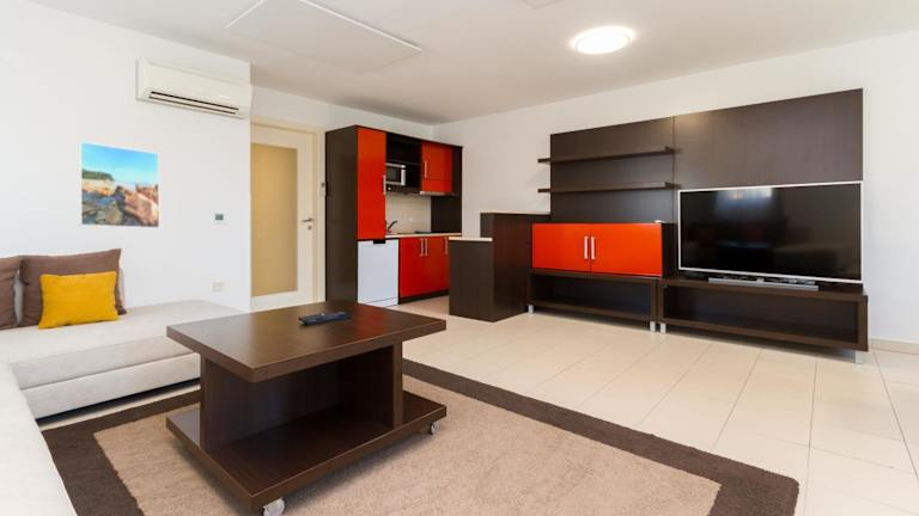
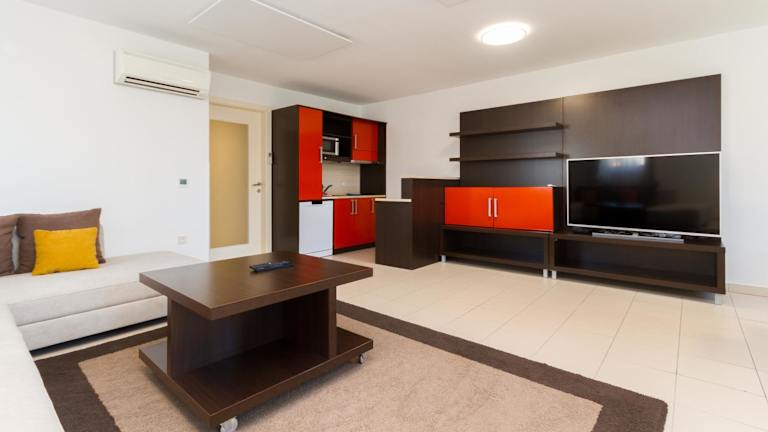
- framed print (121, 186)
